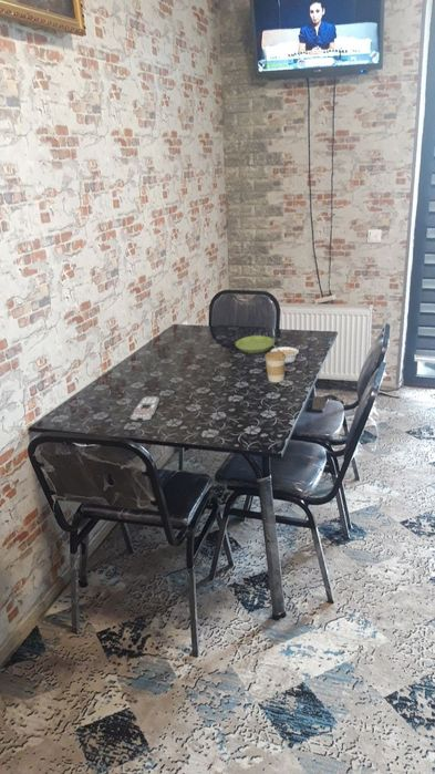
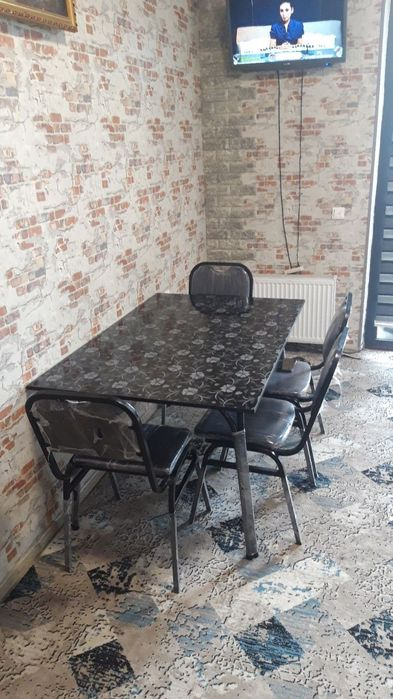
- coffee cup (276, 365)
- legume (284, 353)
- remote control (146, 407)
- saucer (255, 344)
